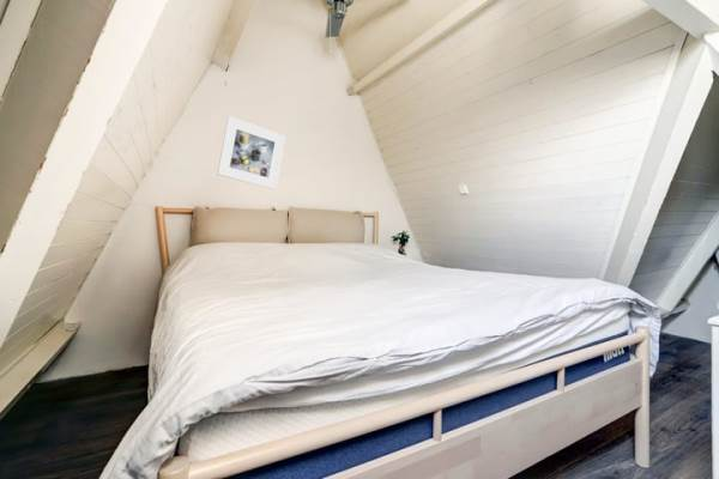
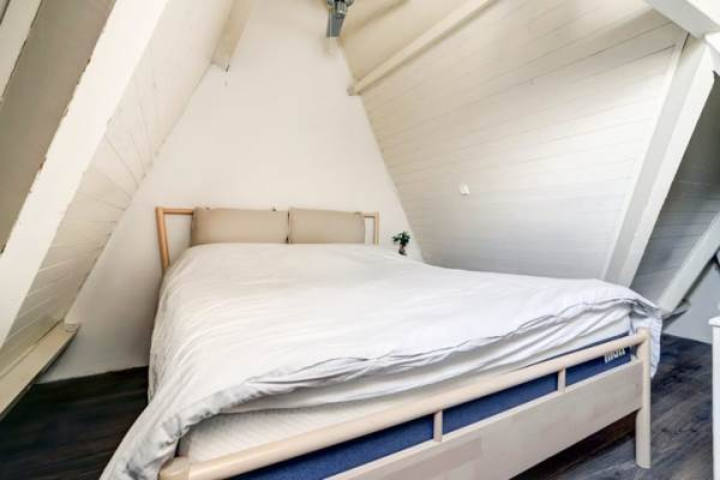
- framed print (253, 153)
